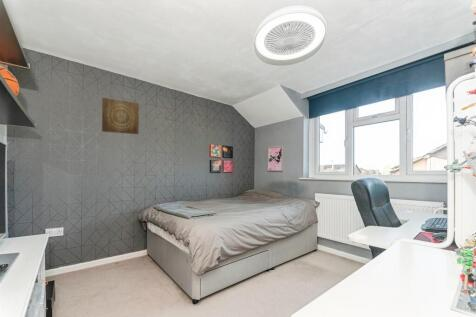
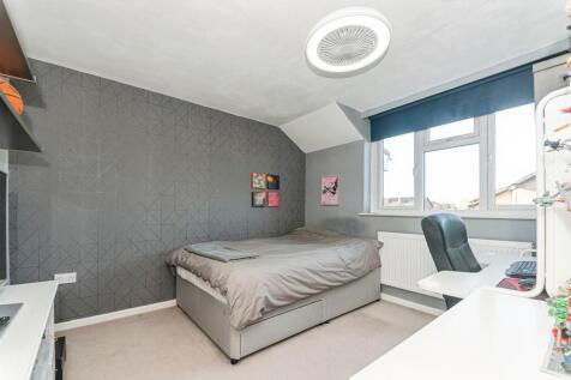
- wall art (121, 116)
